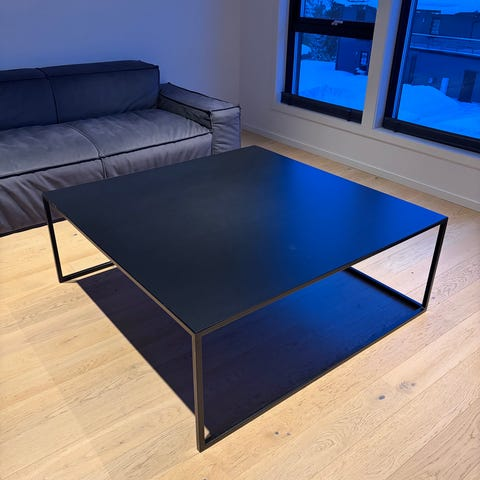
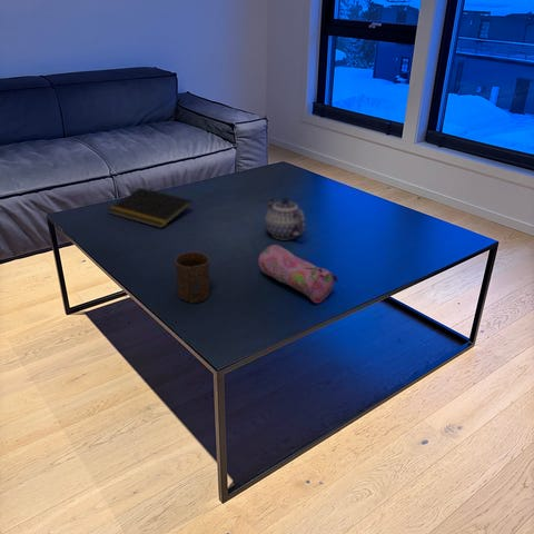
+ pencil case (296, 271)
+ notepad (150, 206)
+ cup (192, 277)
+ teapot (285, 217)
